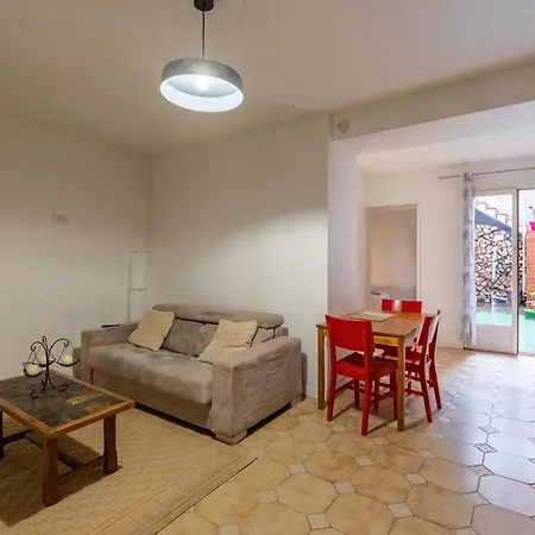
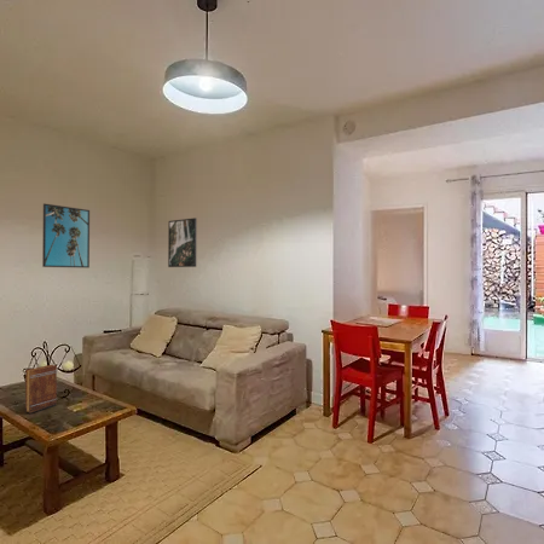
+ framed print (181, 243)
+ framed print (66, 237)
+ book (41, 388)
